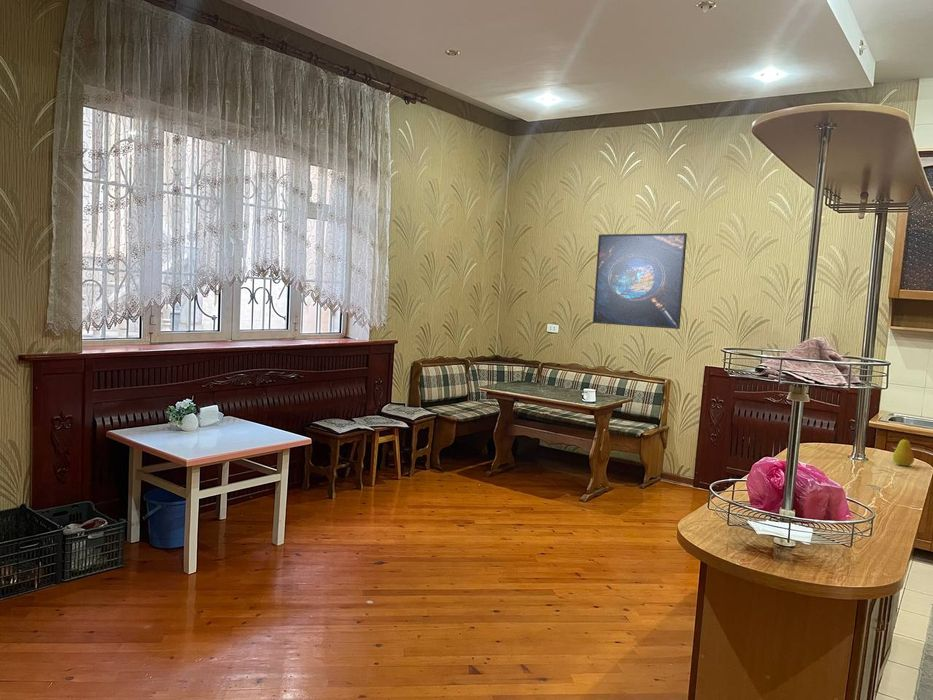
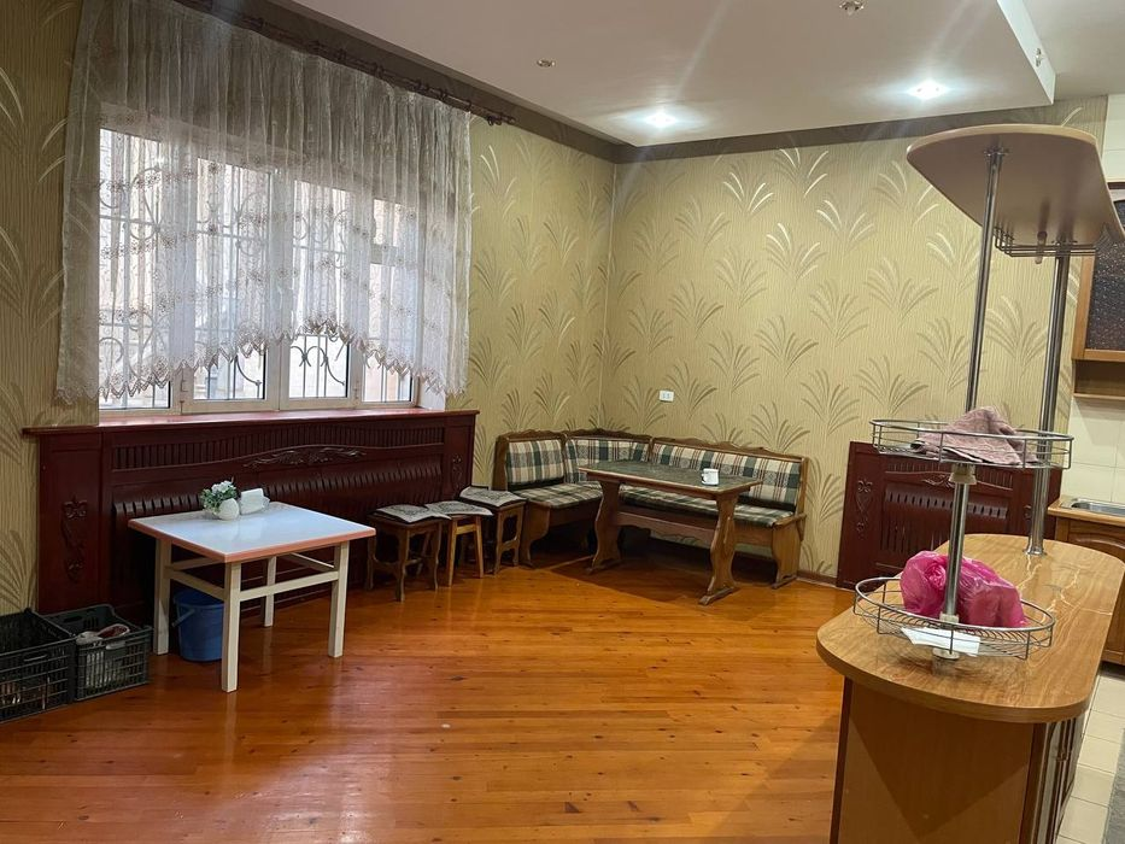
- fruit (904, 450)
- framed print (637, 280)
